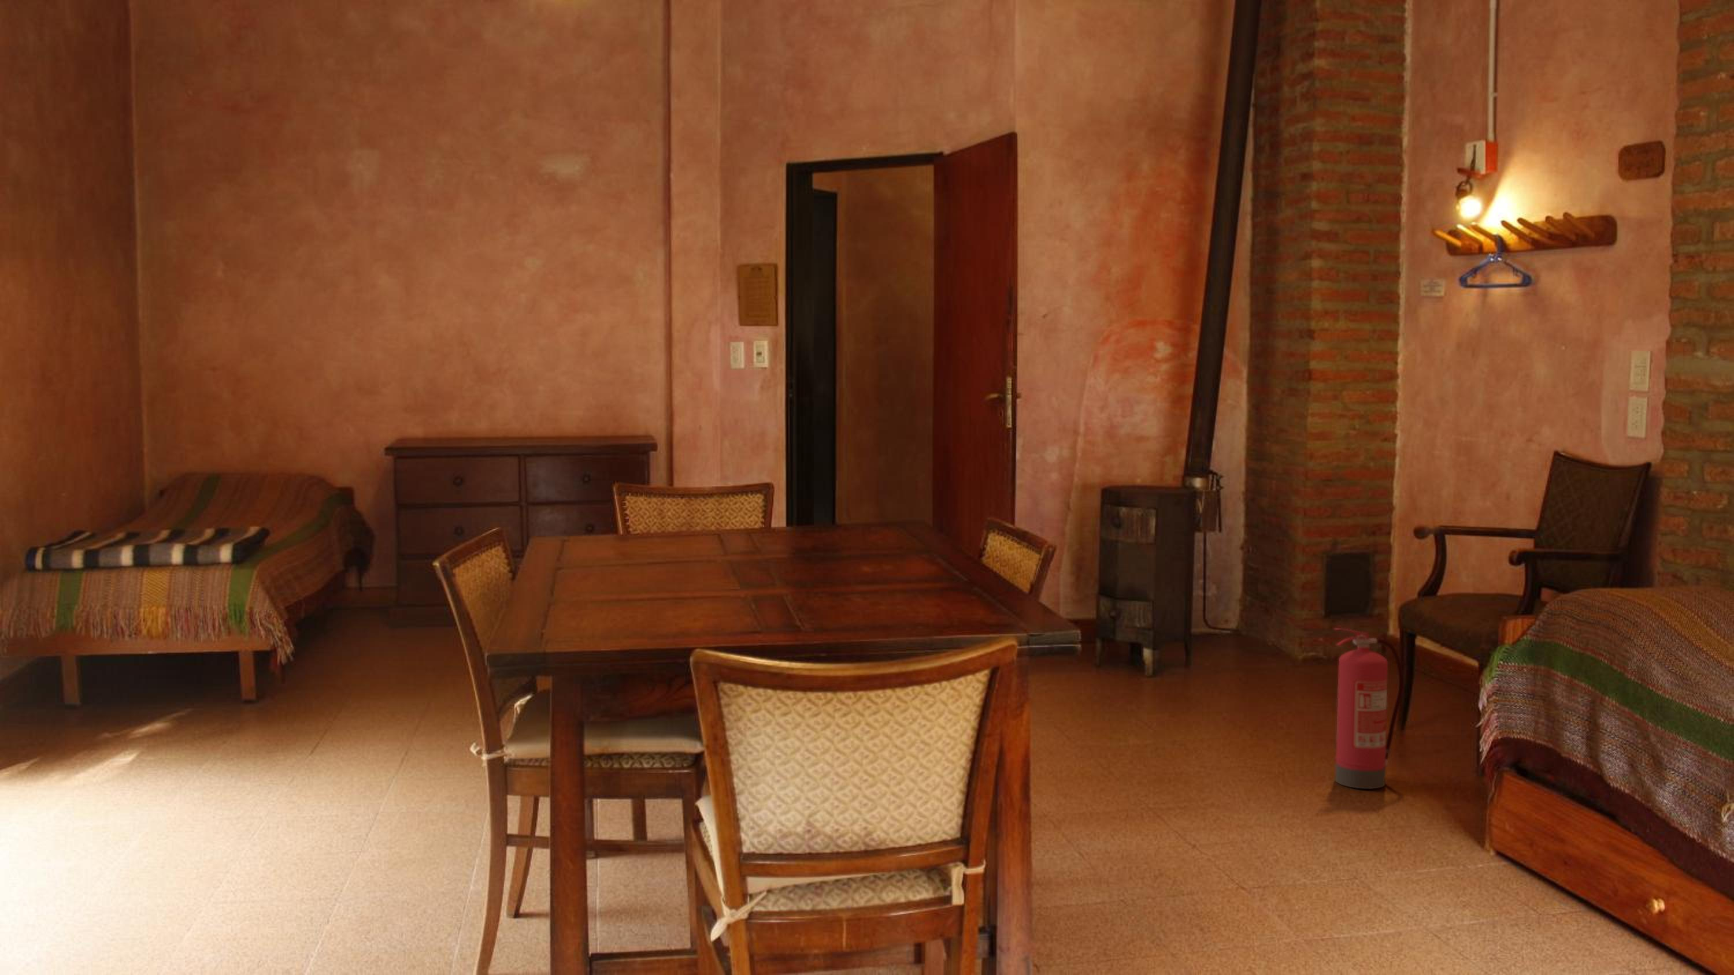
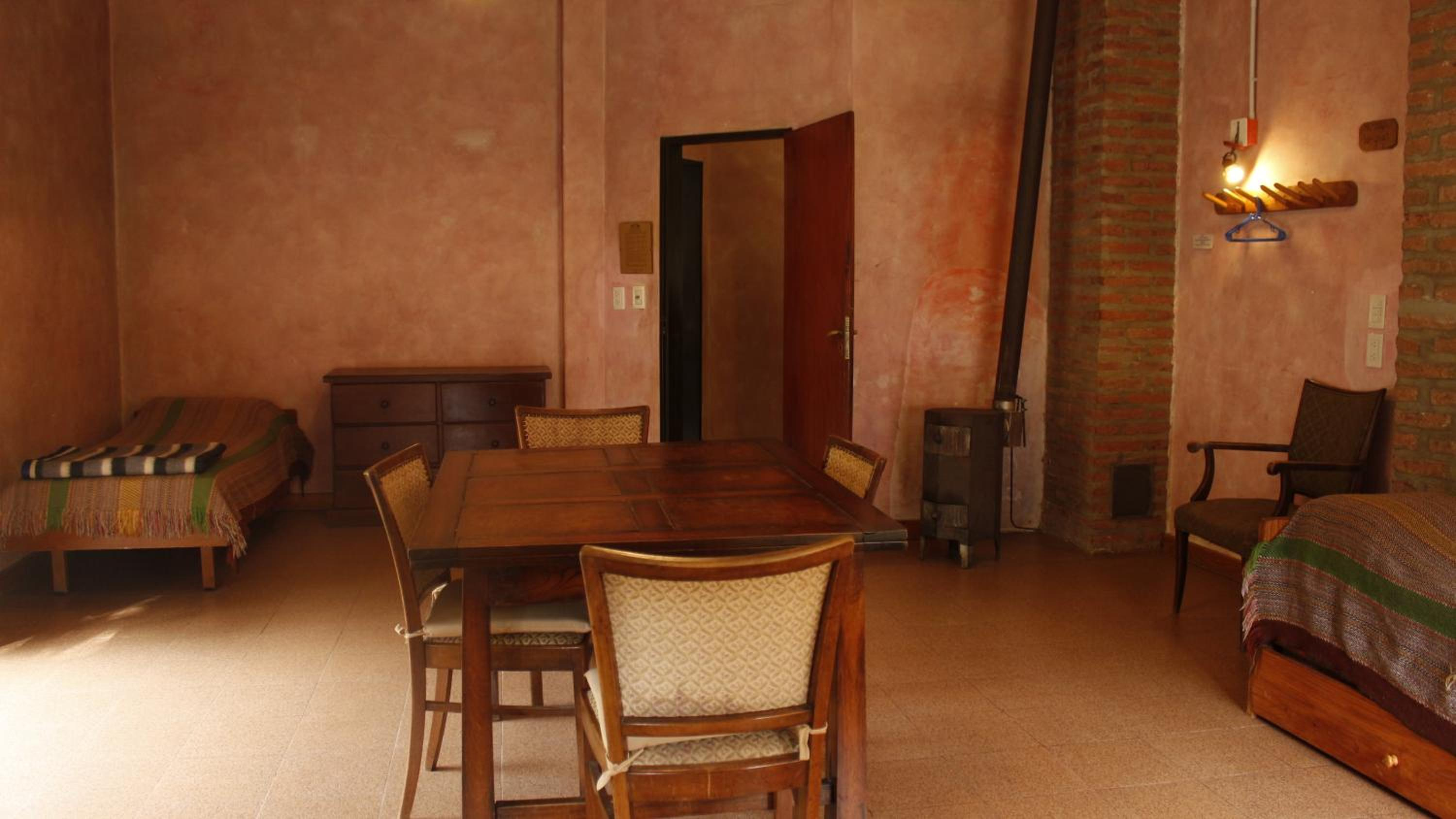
- fire extinguisher (1368, 705)
